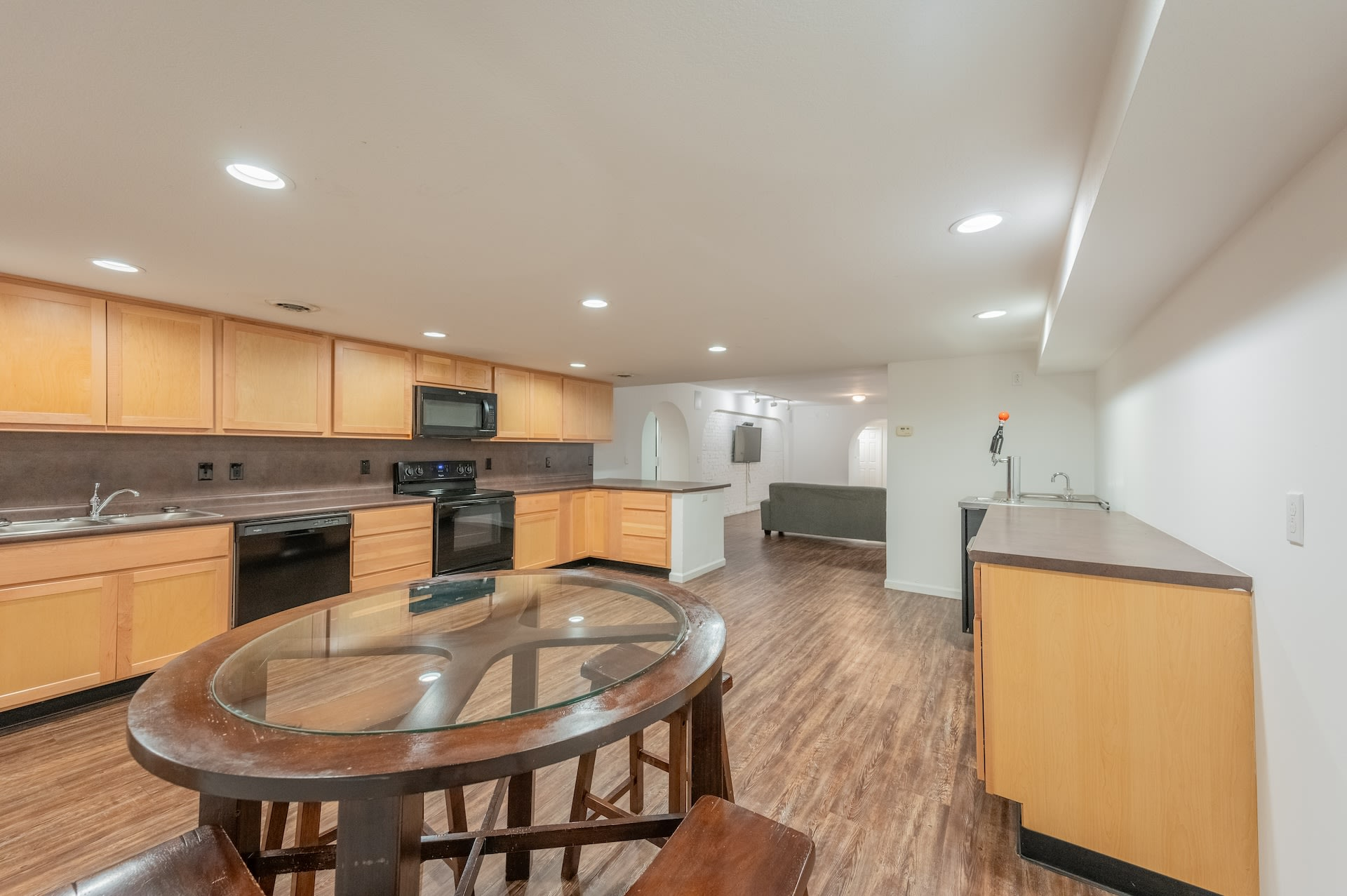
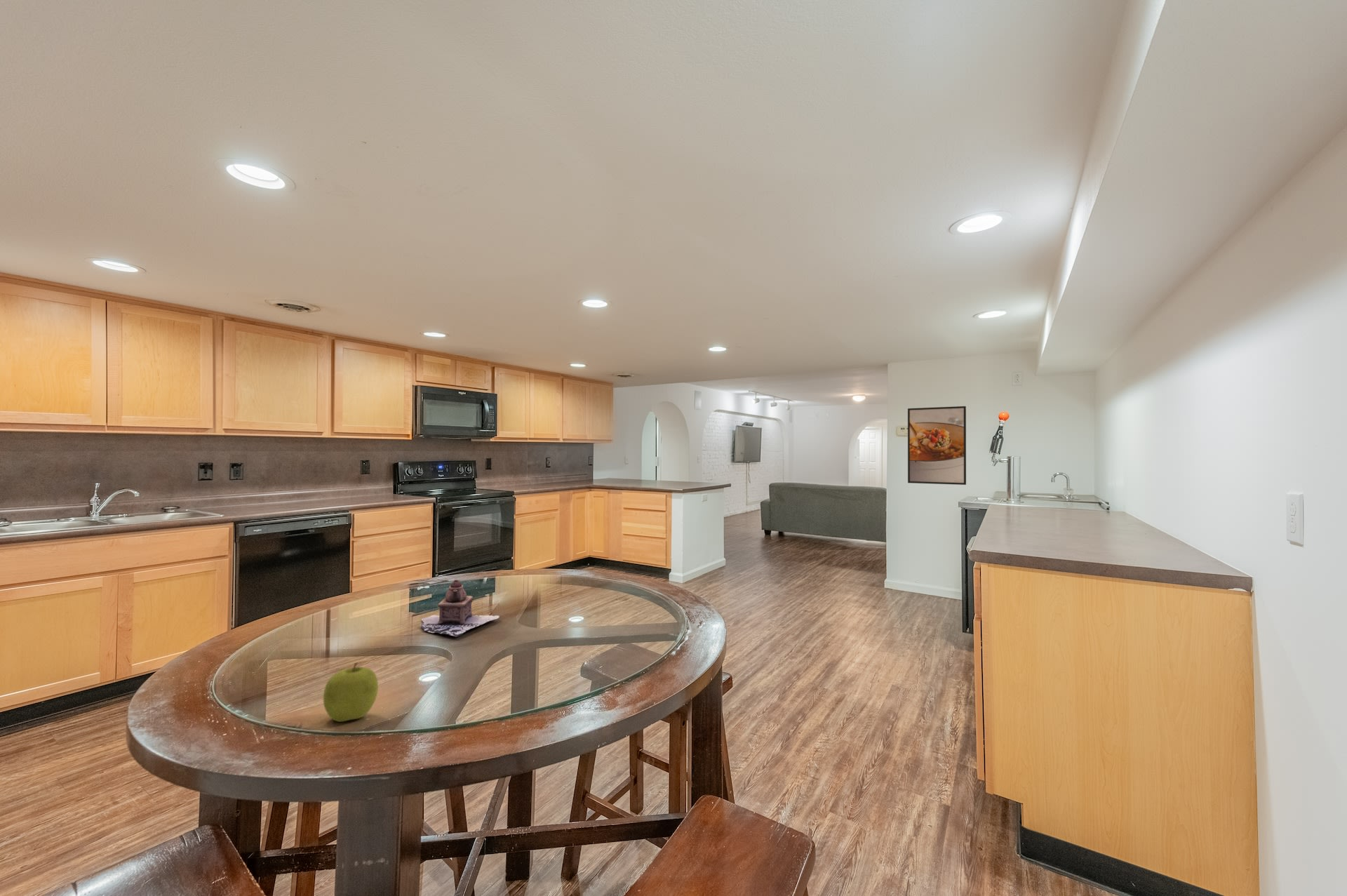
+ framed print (936, 446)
+ teapot (454, 601)
+ fruit (351, 690)
